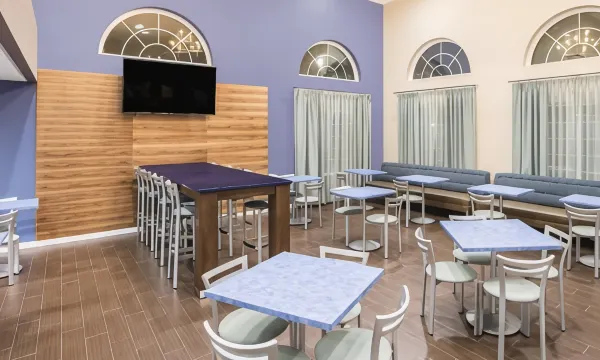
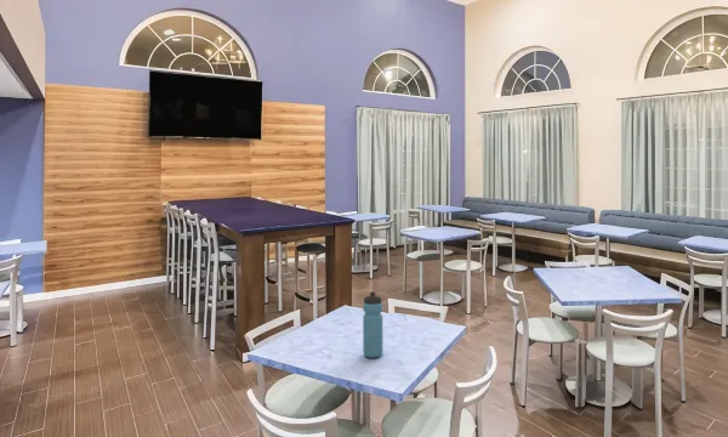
+ water bottle (372, 323)
